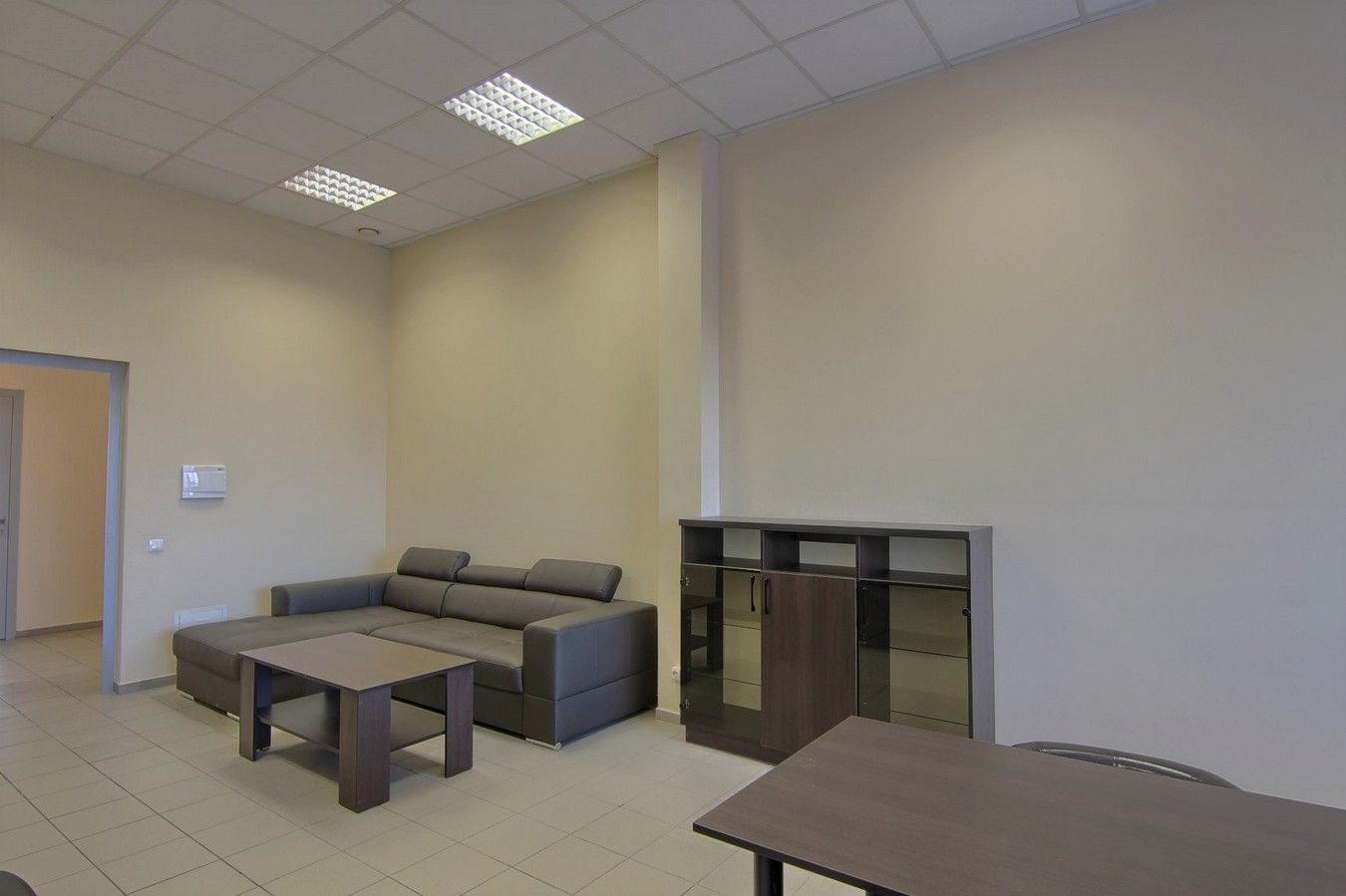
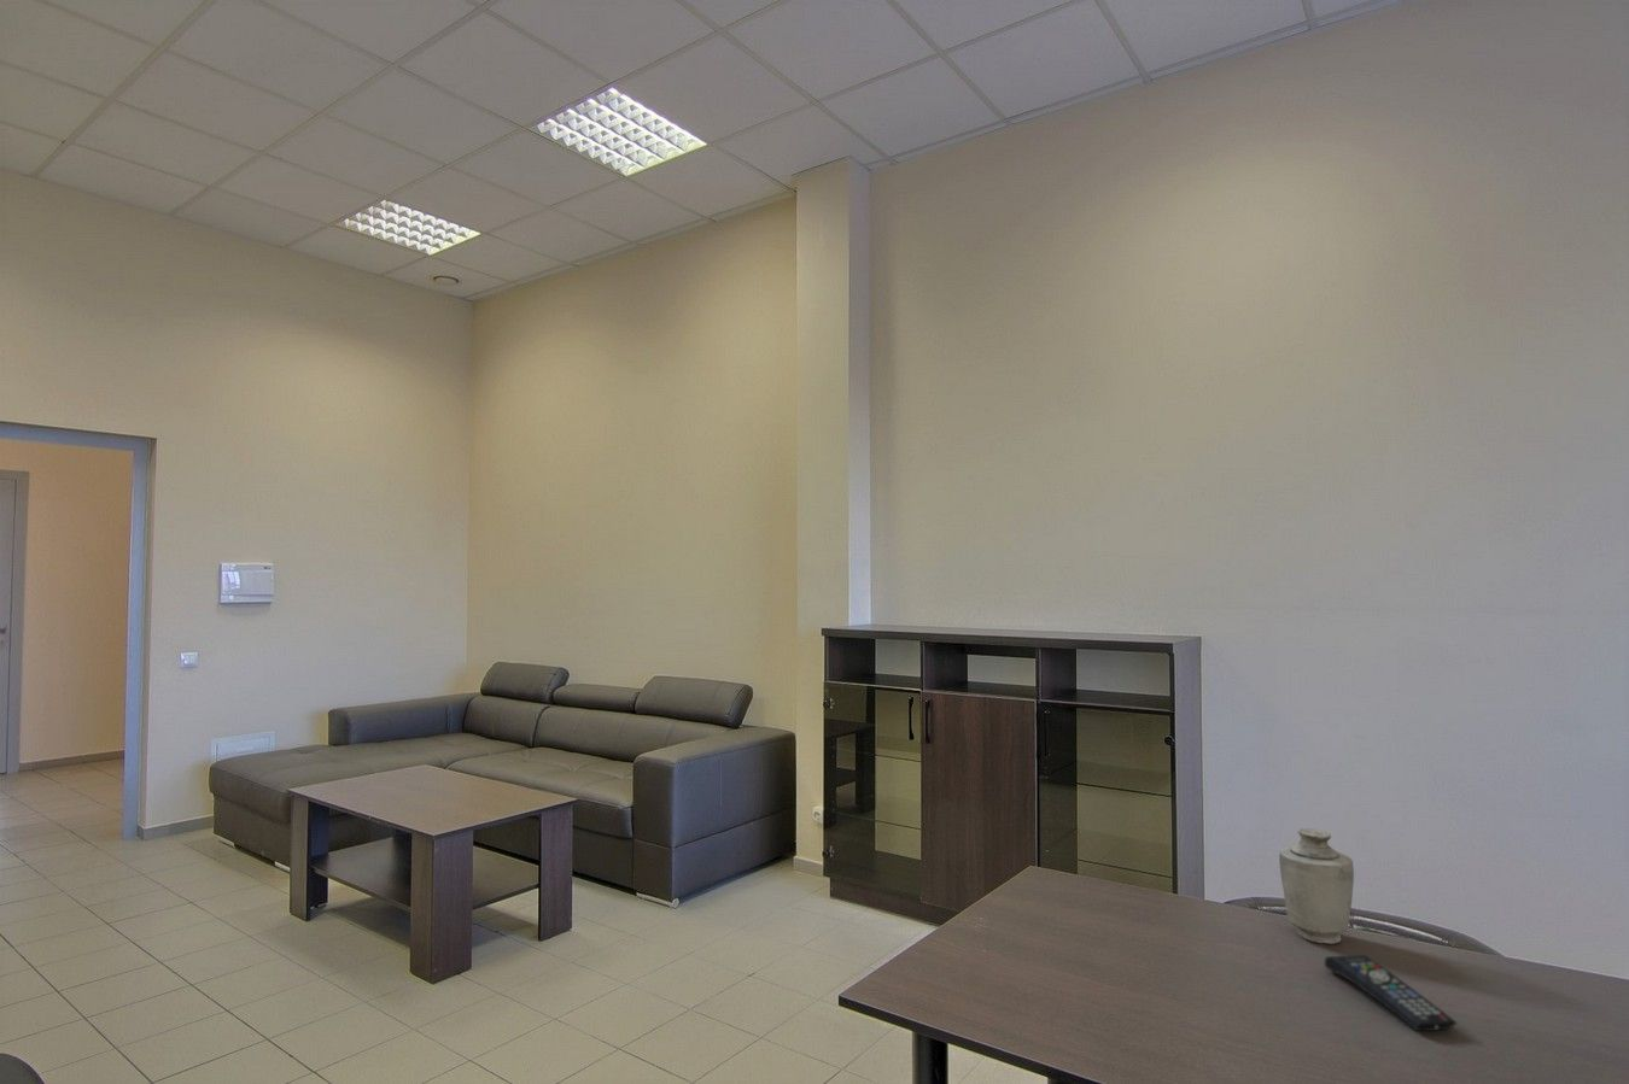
+ vase (1316, 883)
+ remote control (1385, 987)
